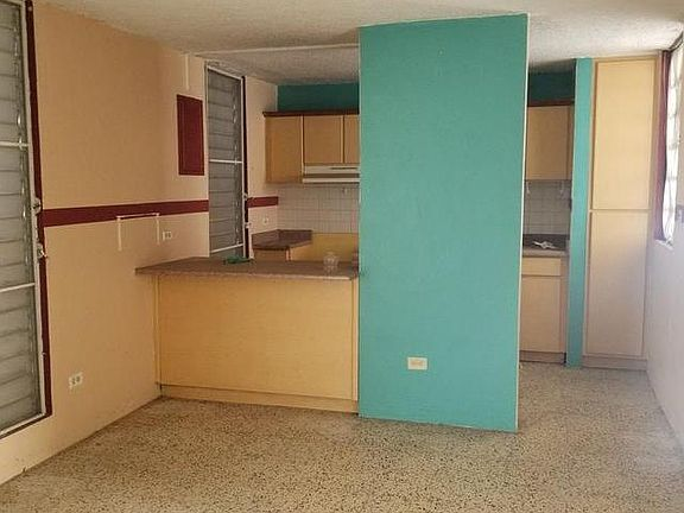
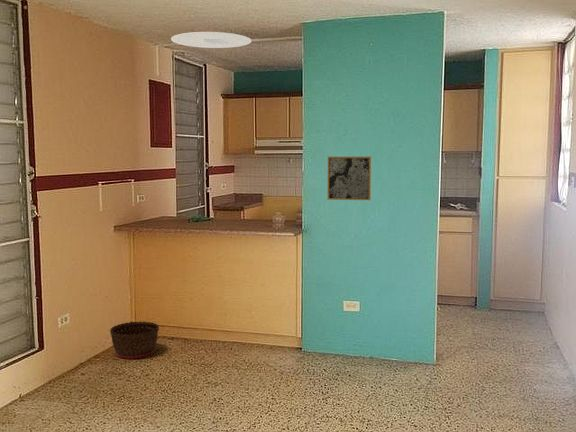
+ basket (135, 340)
+ wall art (349, 178)
+ ceiling light (211, 36)
